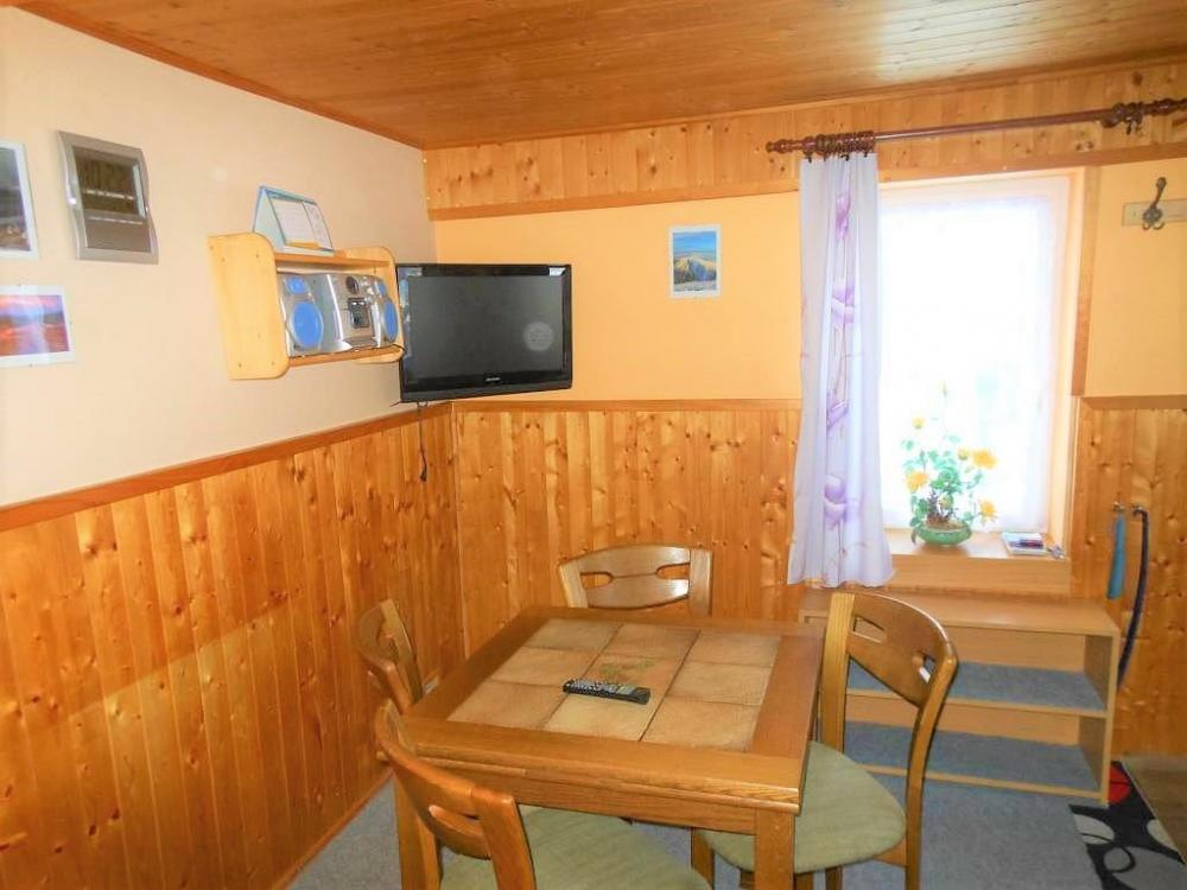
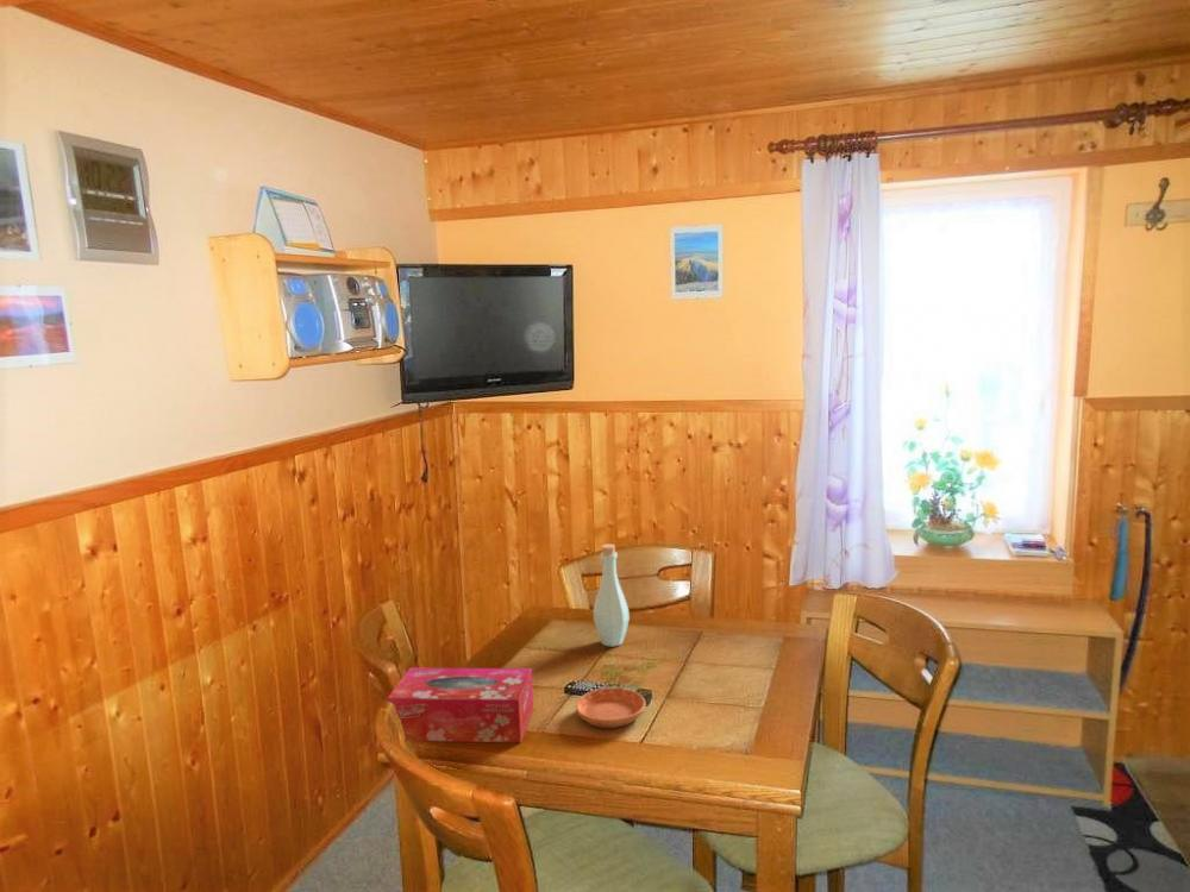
+ saucer (610, 709)
+ tissue box (463, 703)
+ bottle (609, 593)
